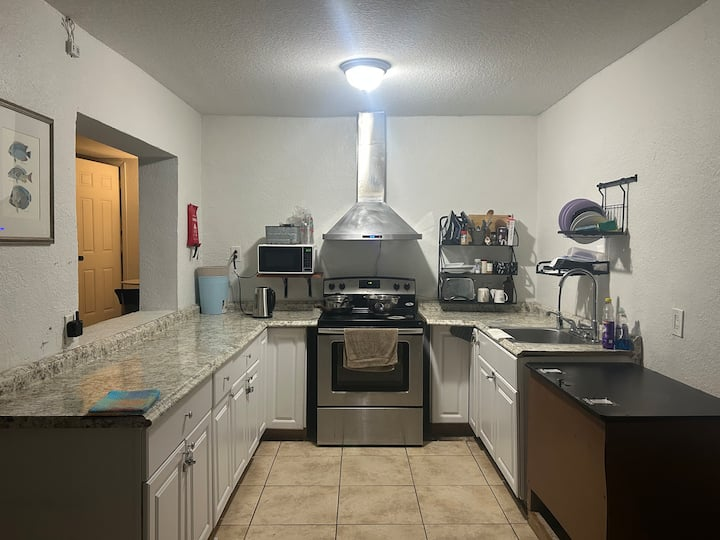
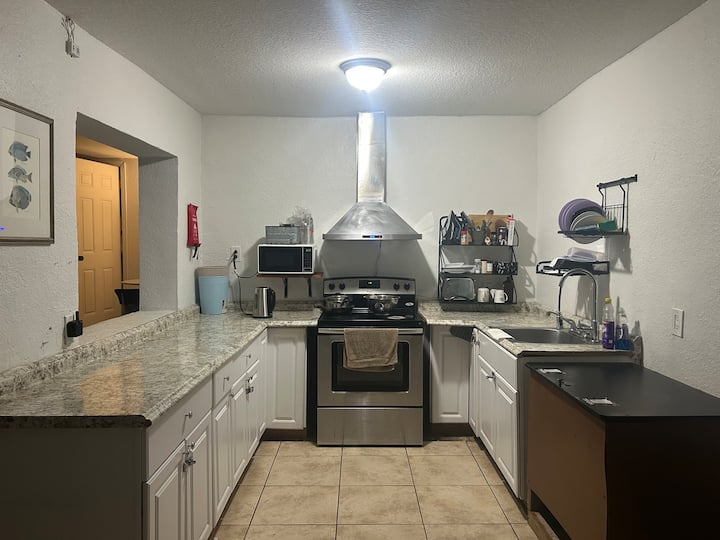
- dish towel (126, 401)
